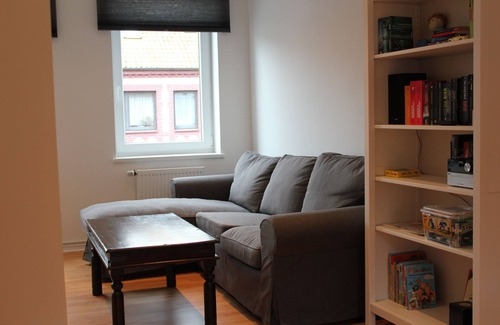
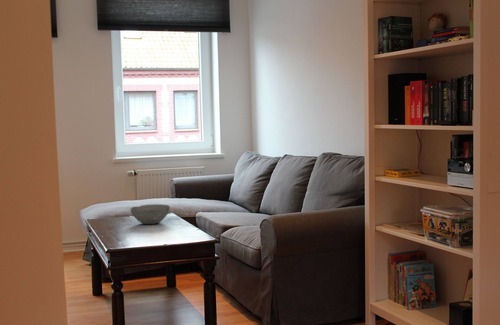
+ bowl (150, 215)
